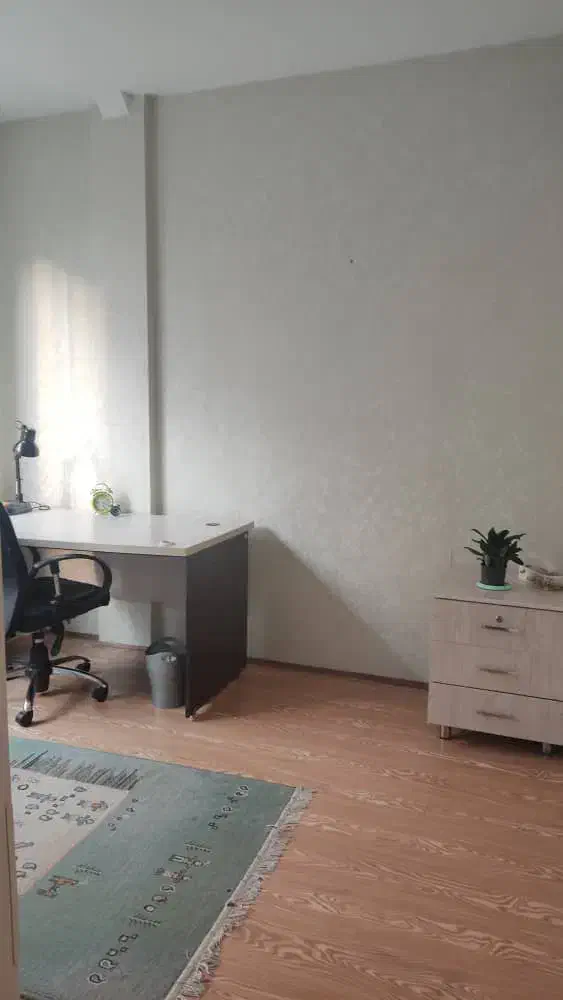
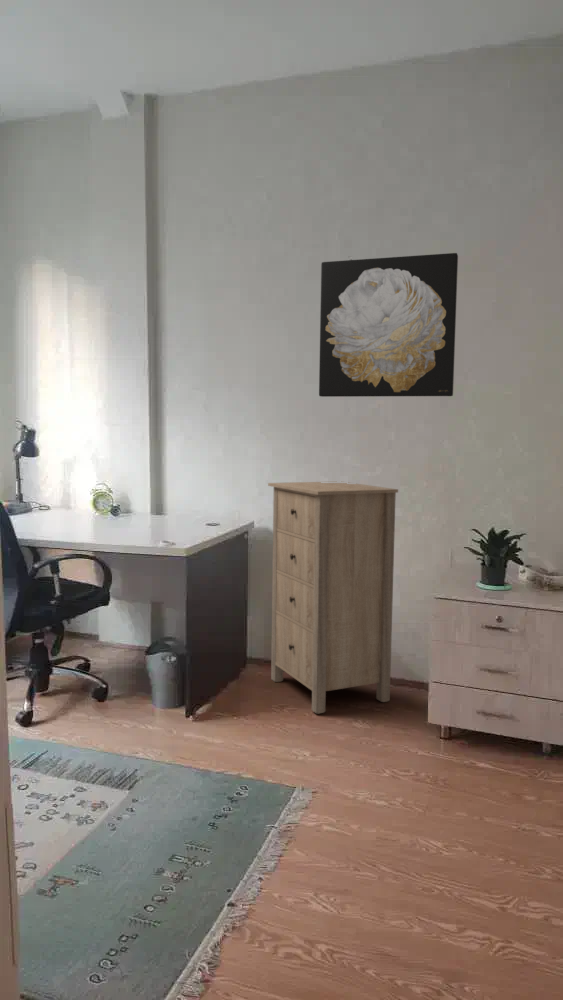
+ storage cabinet (328, 589)
+ wall art (386, 328)
